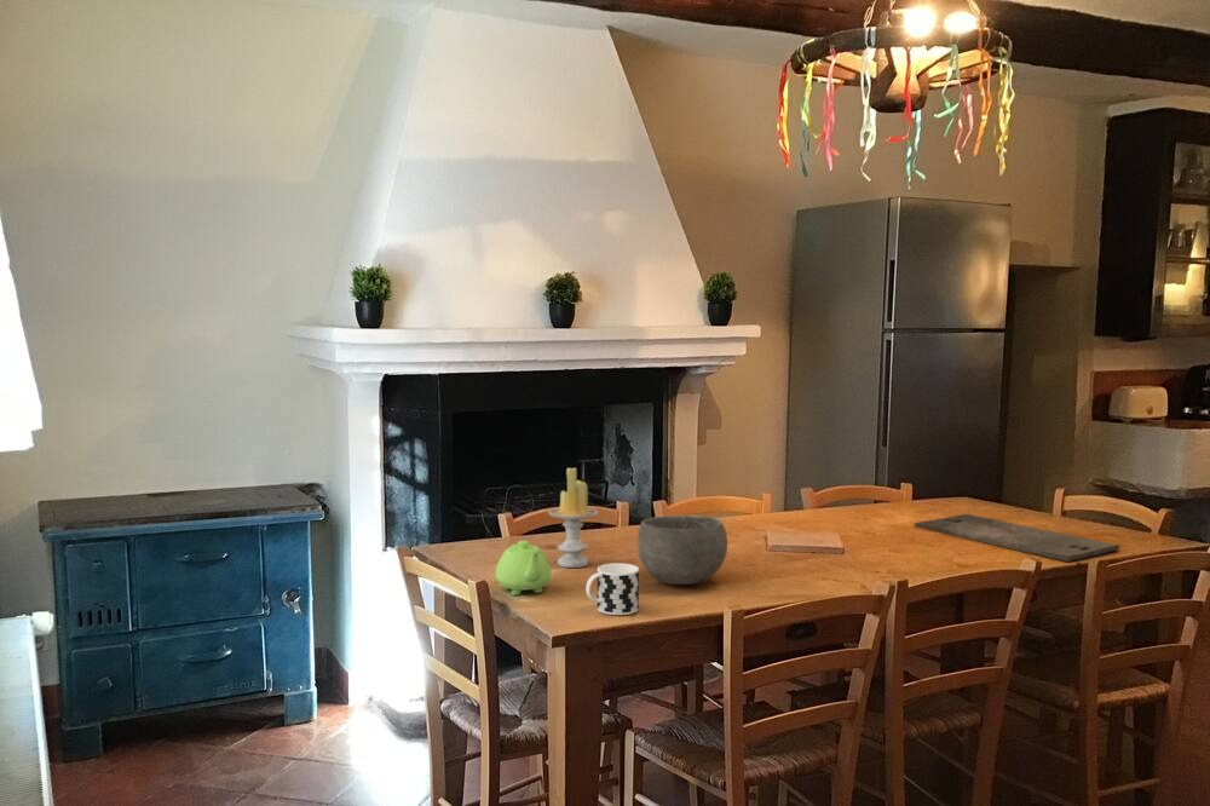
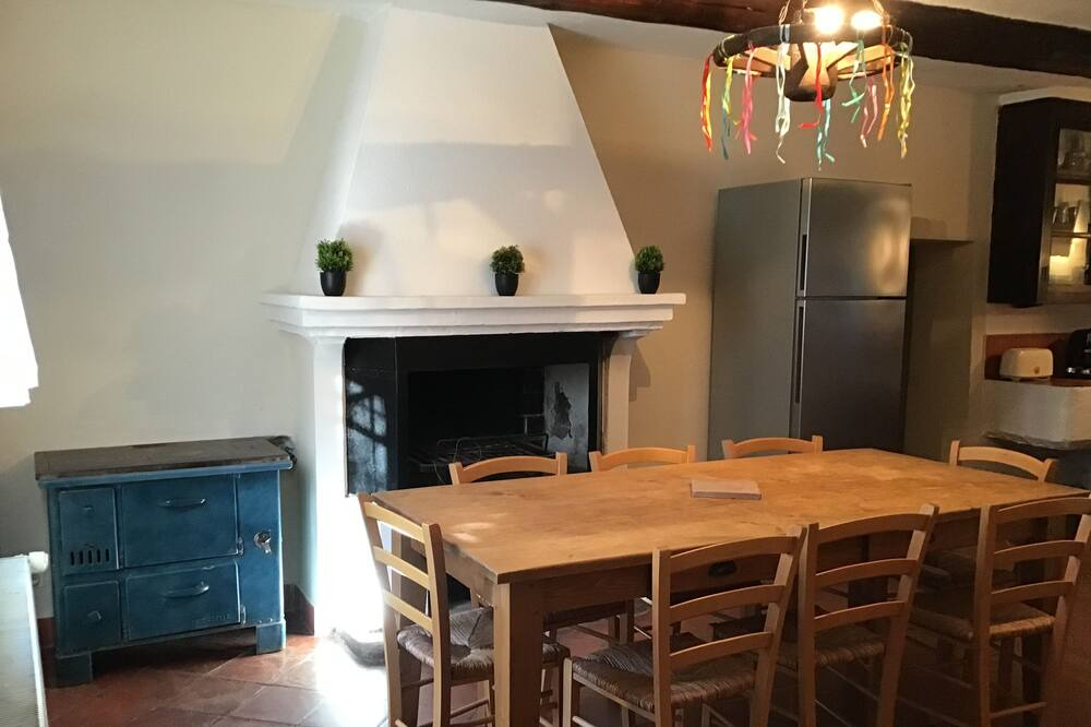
- candle (572, 514)
- teapot (524, 566)
- cup (611, 589)
- bowl (681, 552)
- cutting board (1012, 535)
